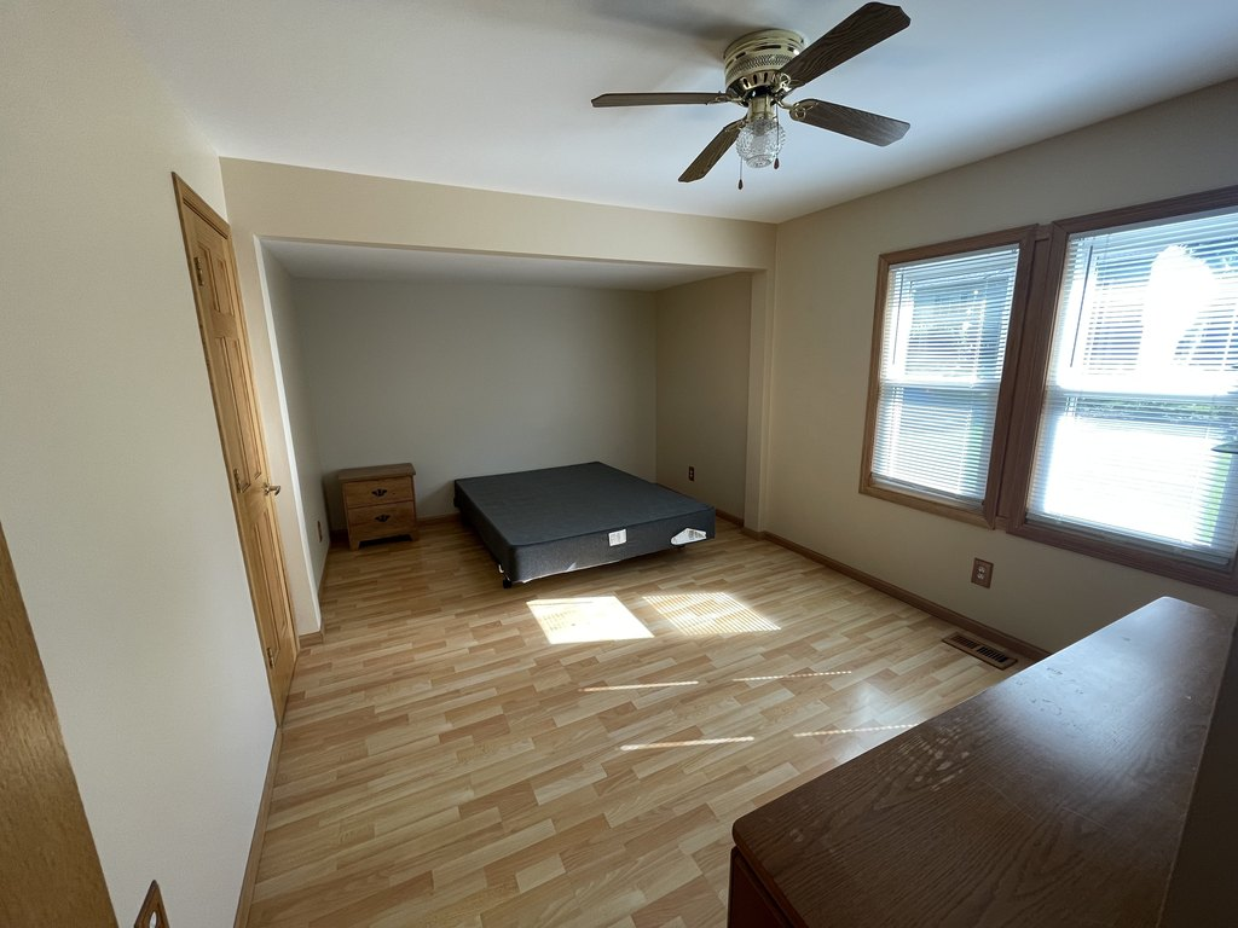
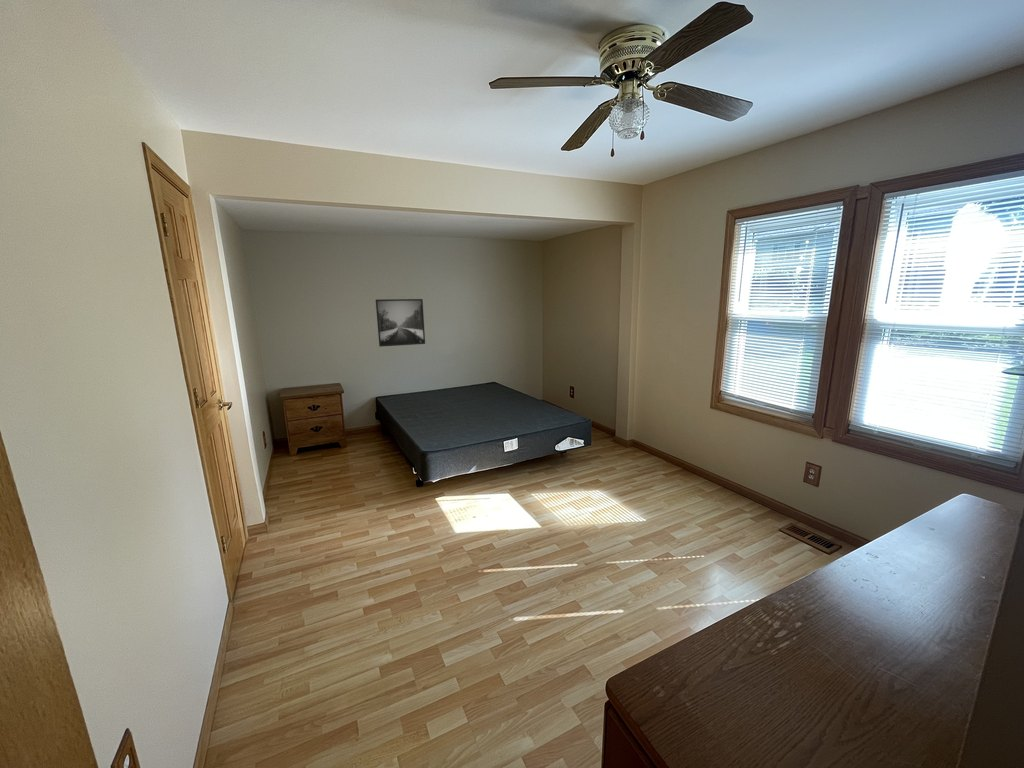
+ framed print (401, 322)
